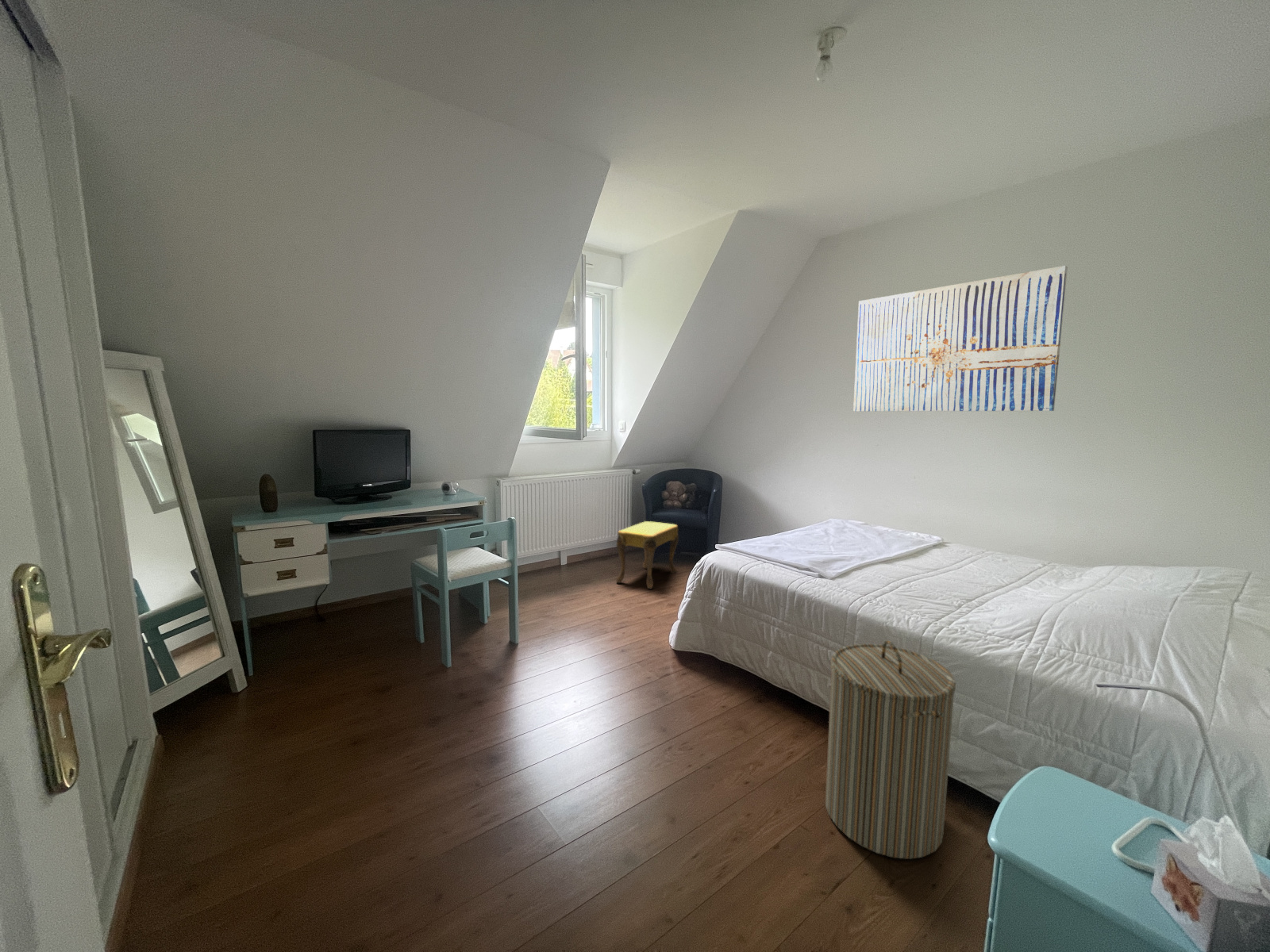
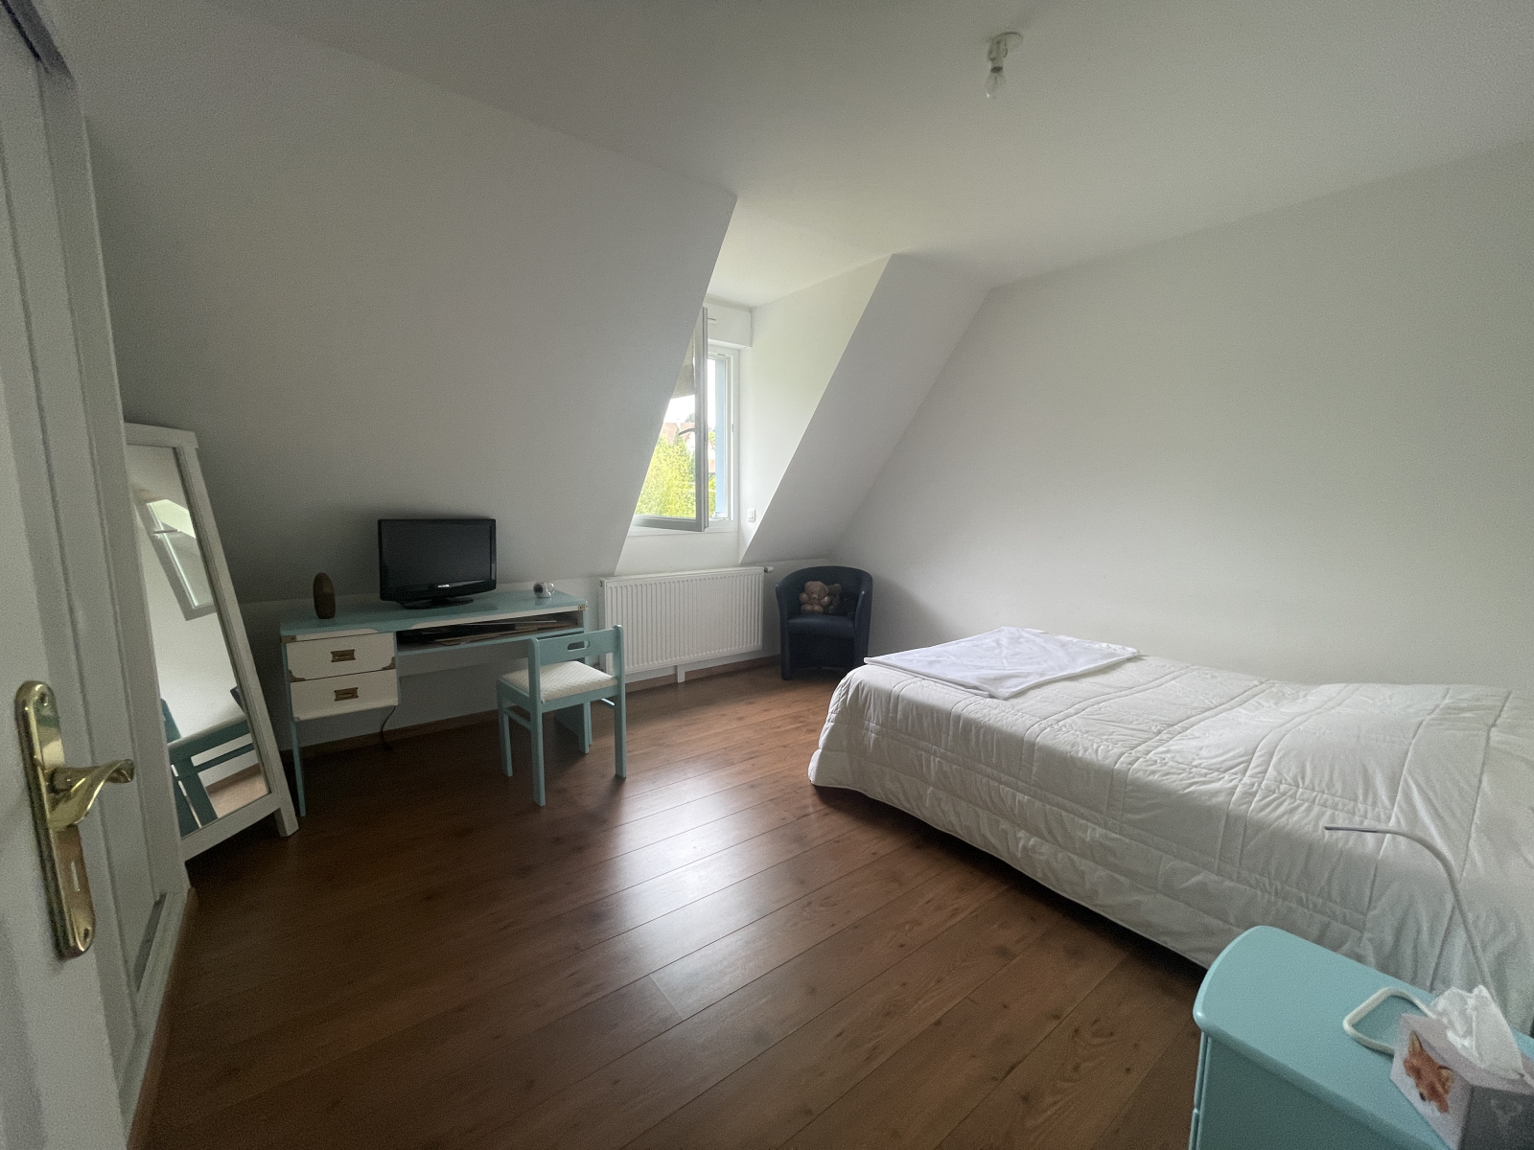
- laundry hamper (887, 731)
- wall art (945, 349)
- footstool (648, 551)
